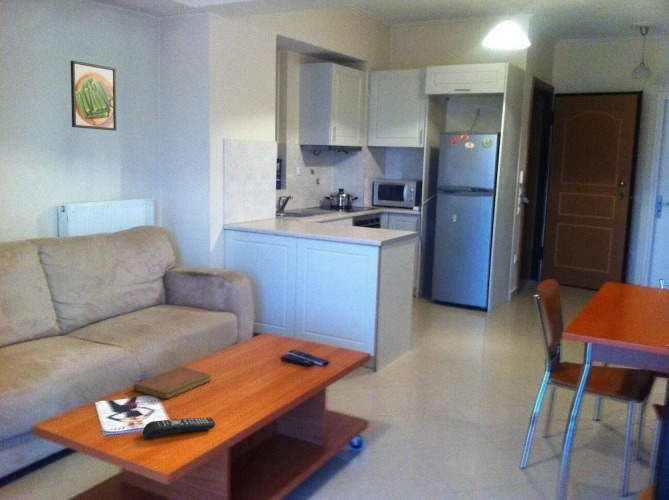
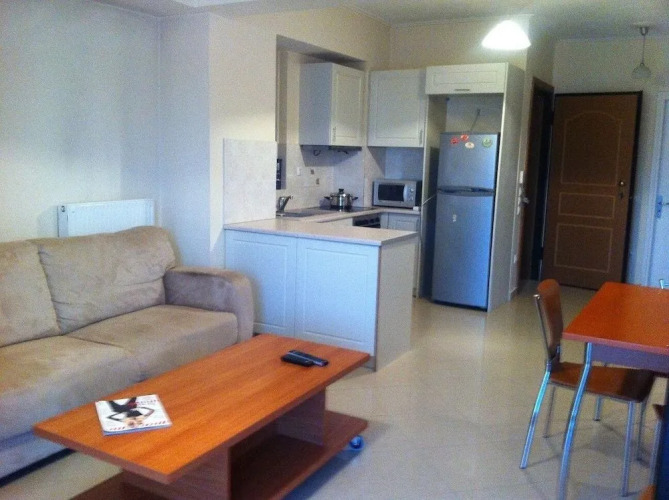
- remote control (179, 426)
- notebook (173, 381)
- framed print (94, 97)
